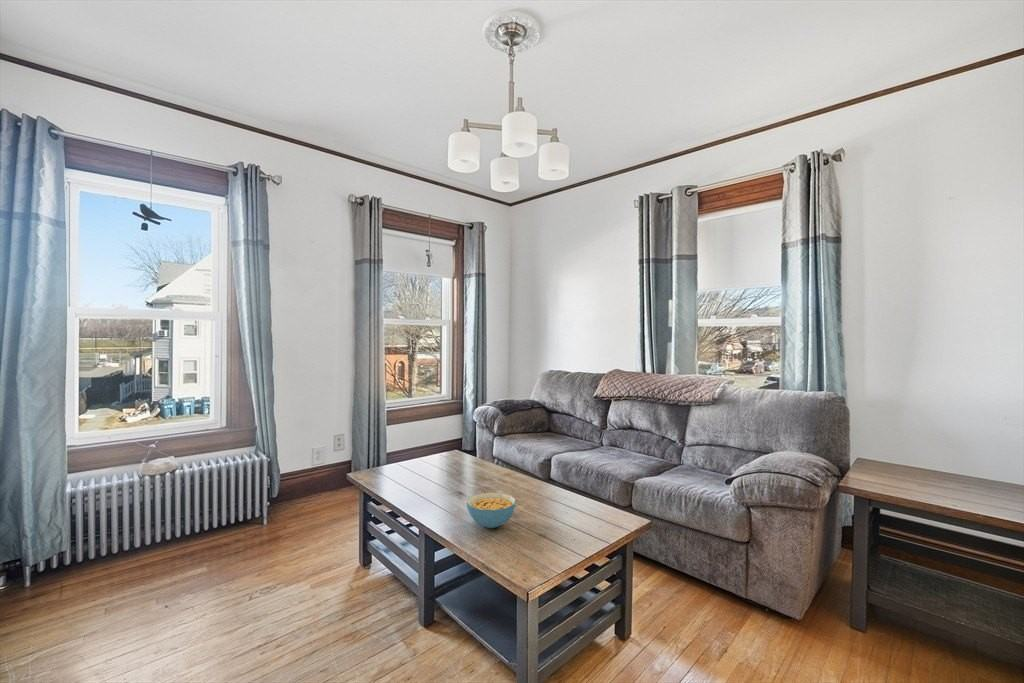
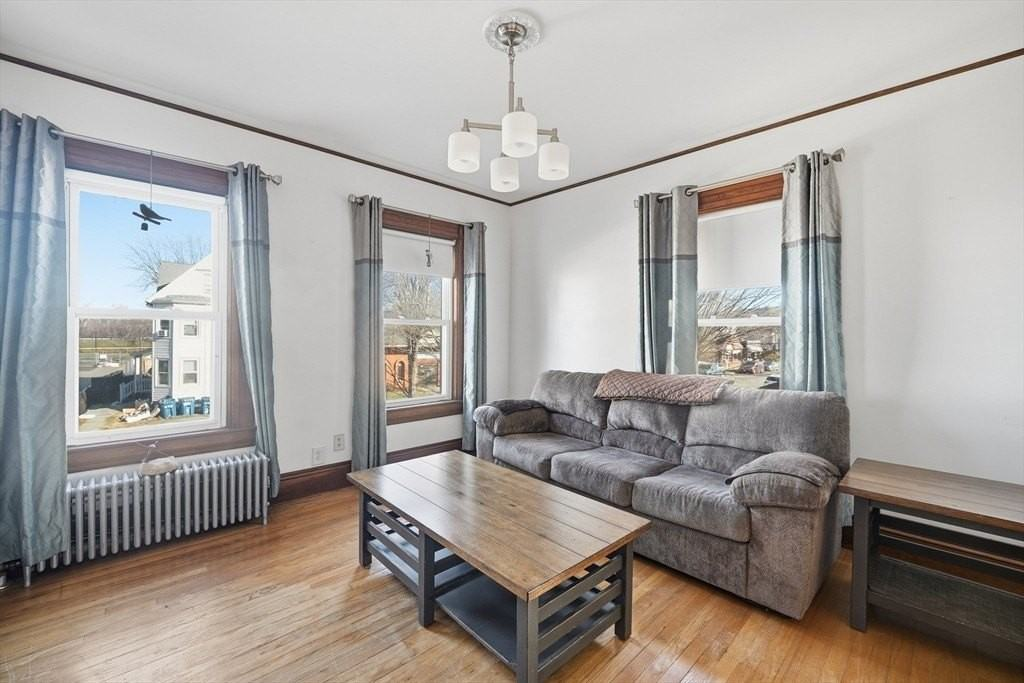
- cereal bowl (491, 512)
